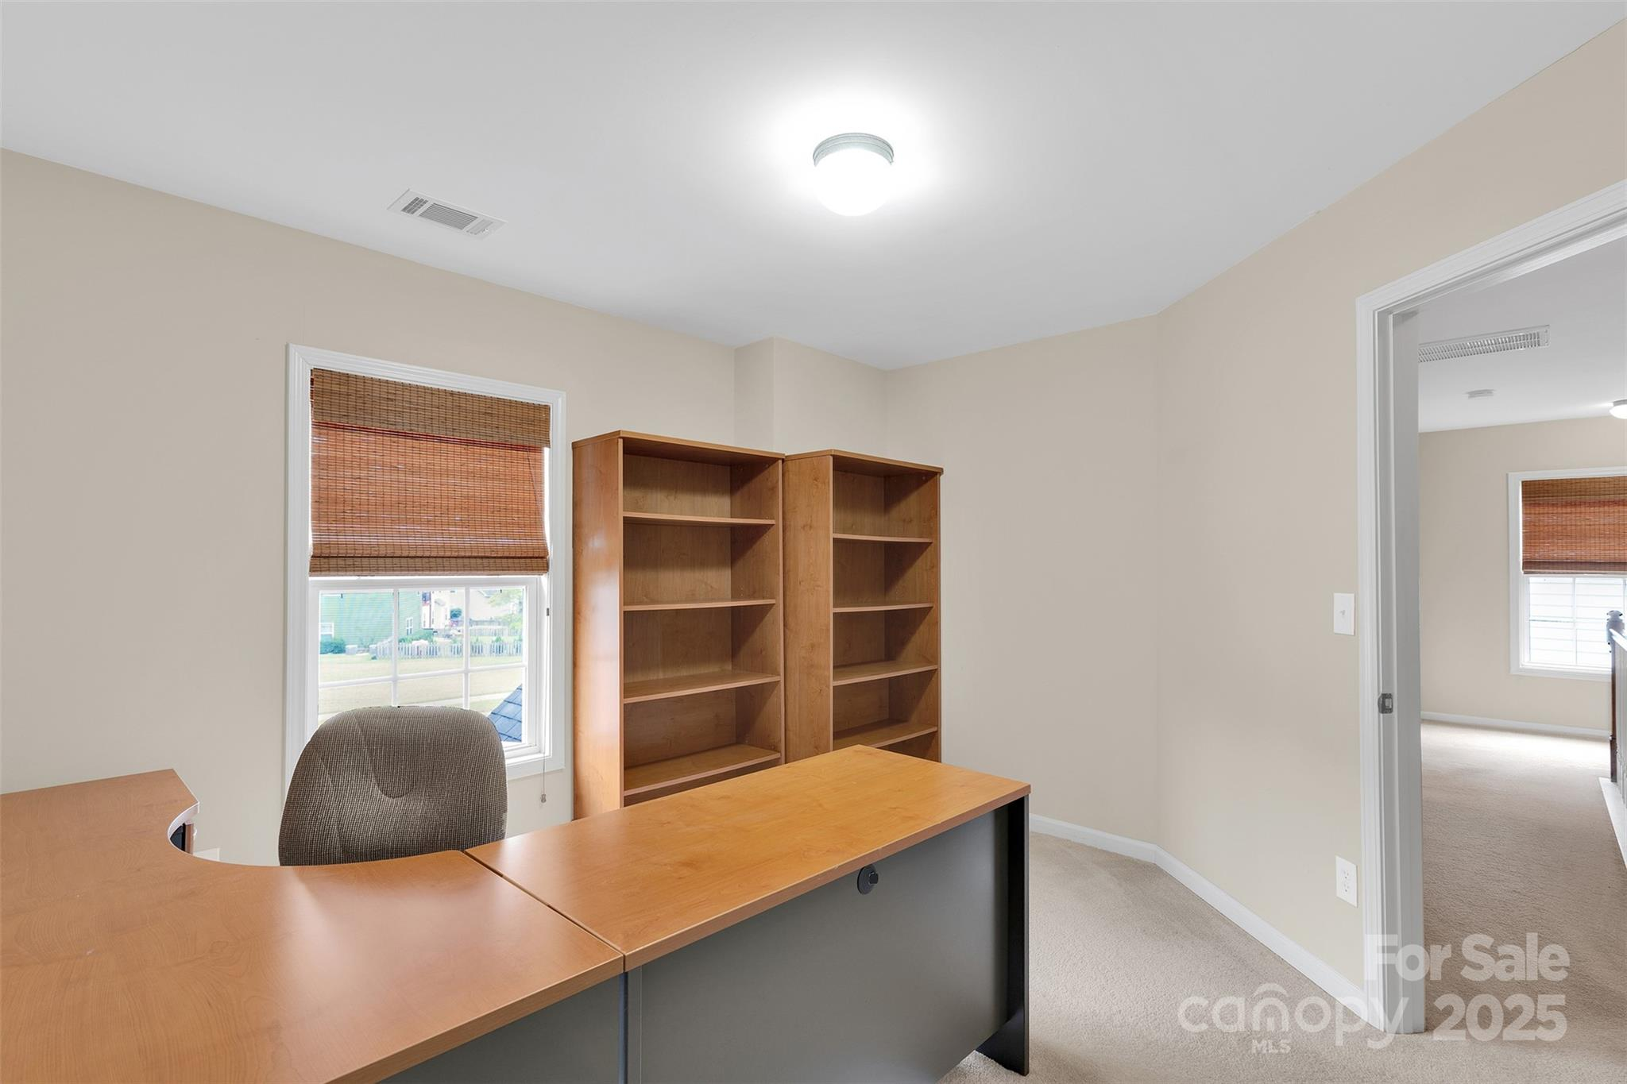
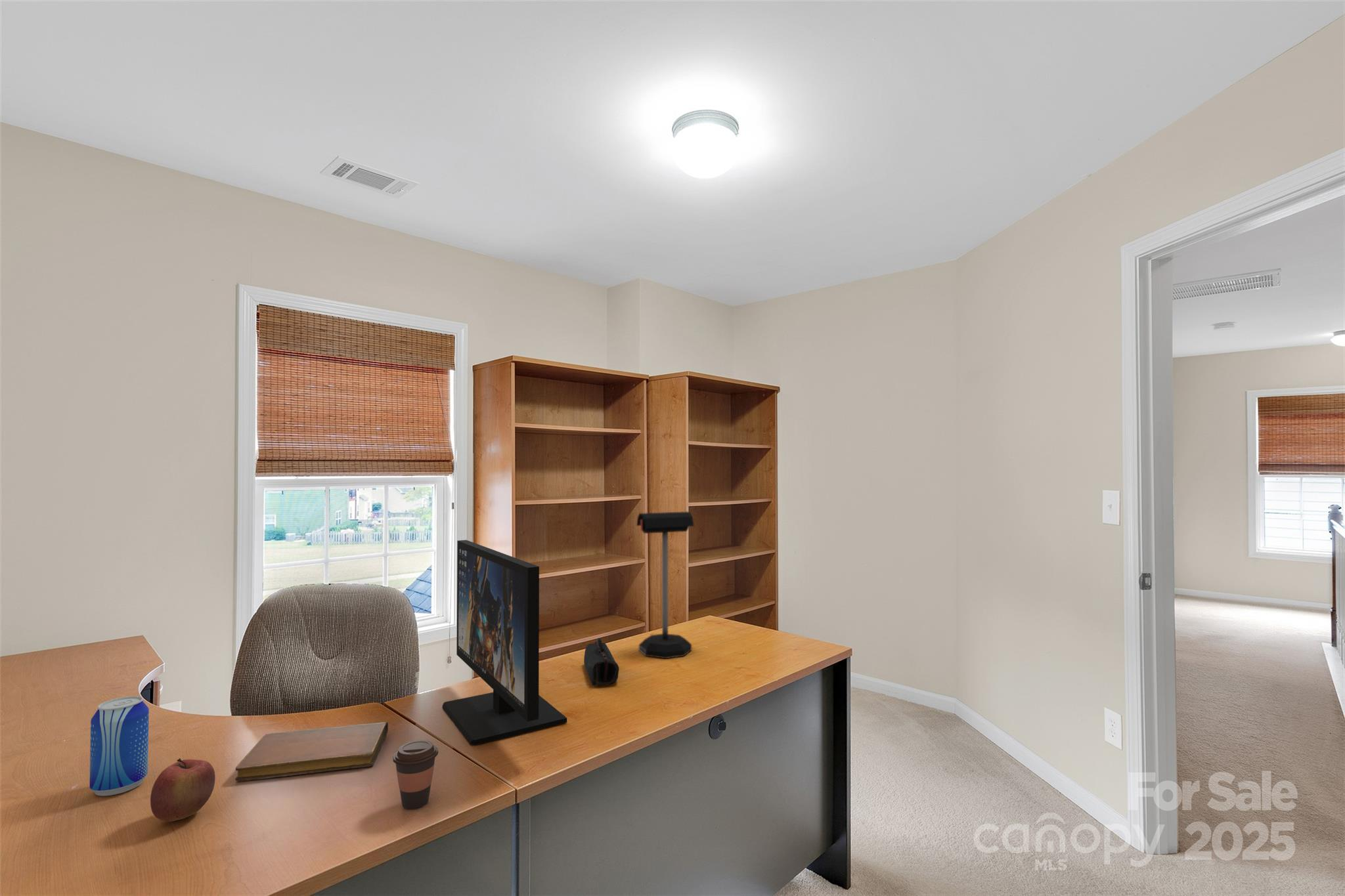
+ pencil case (600, 656)
+ beer can (120, 744)
+ computer monitor (503, 632)
+ coffee cup (415, 775)
+ notebook (317, 748)
+ mailbox (665, 581)
+ apple (183, 787)
